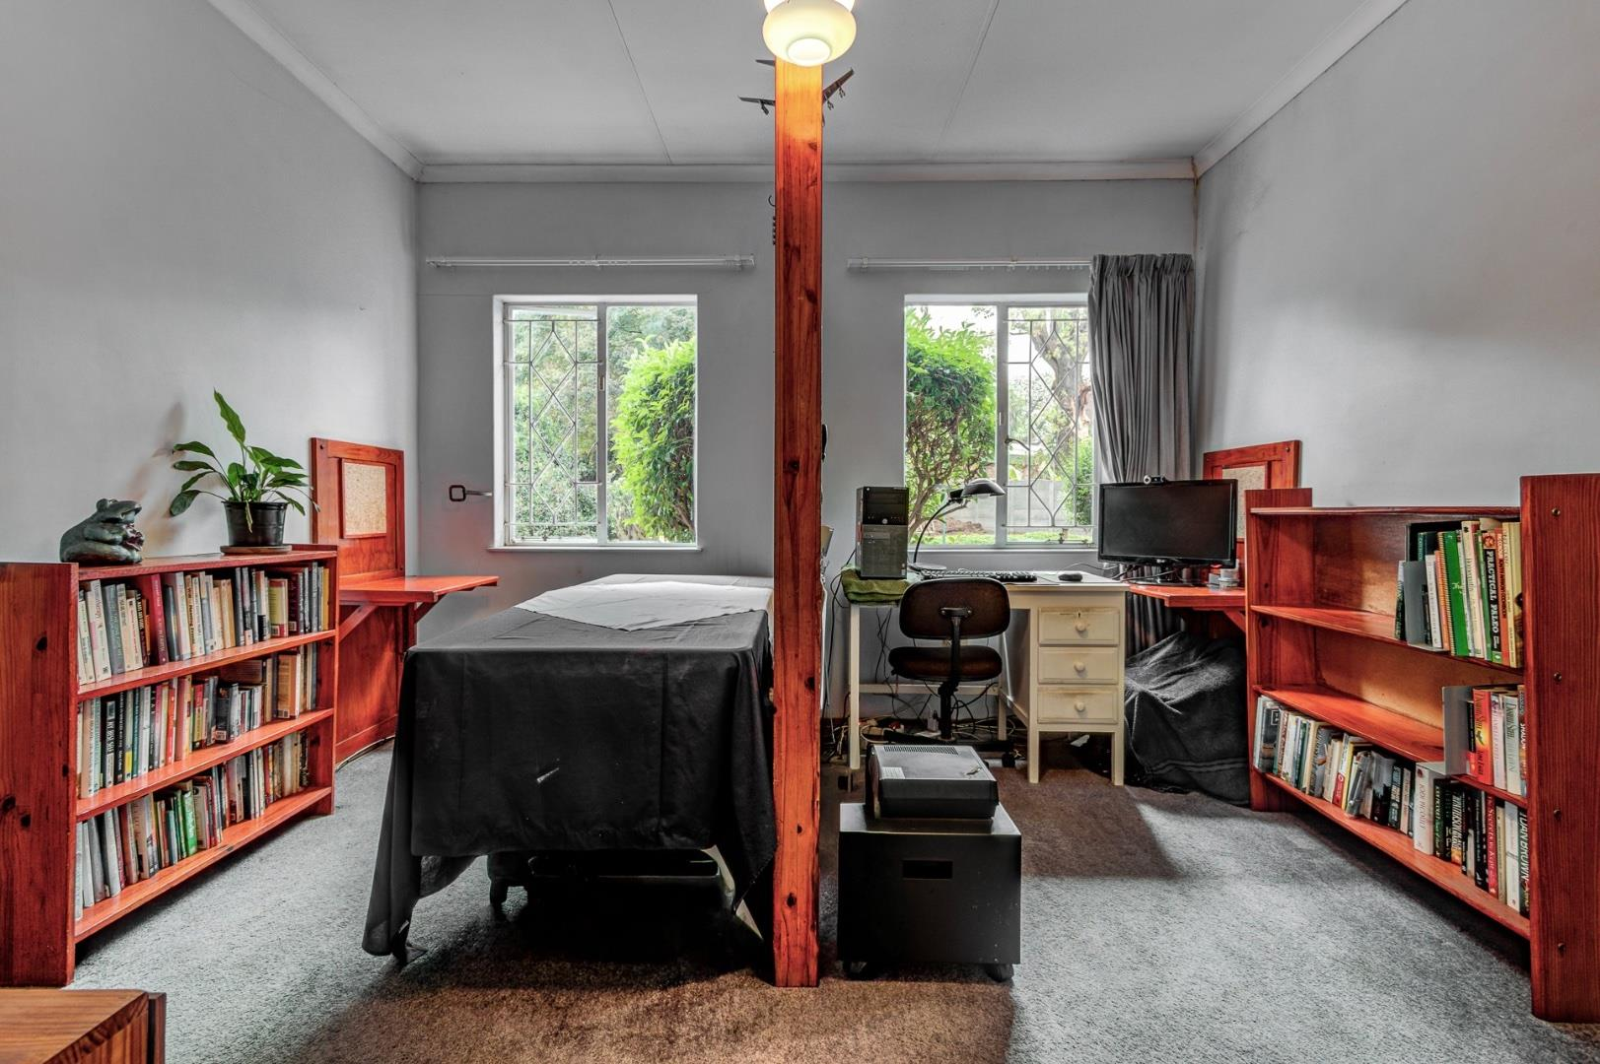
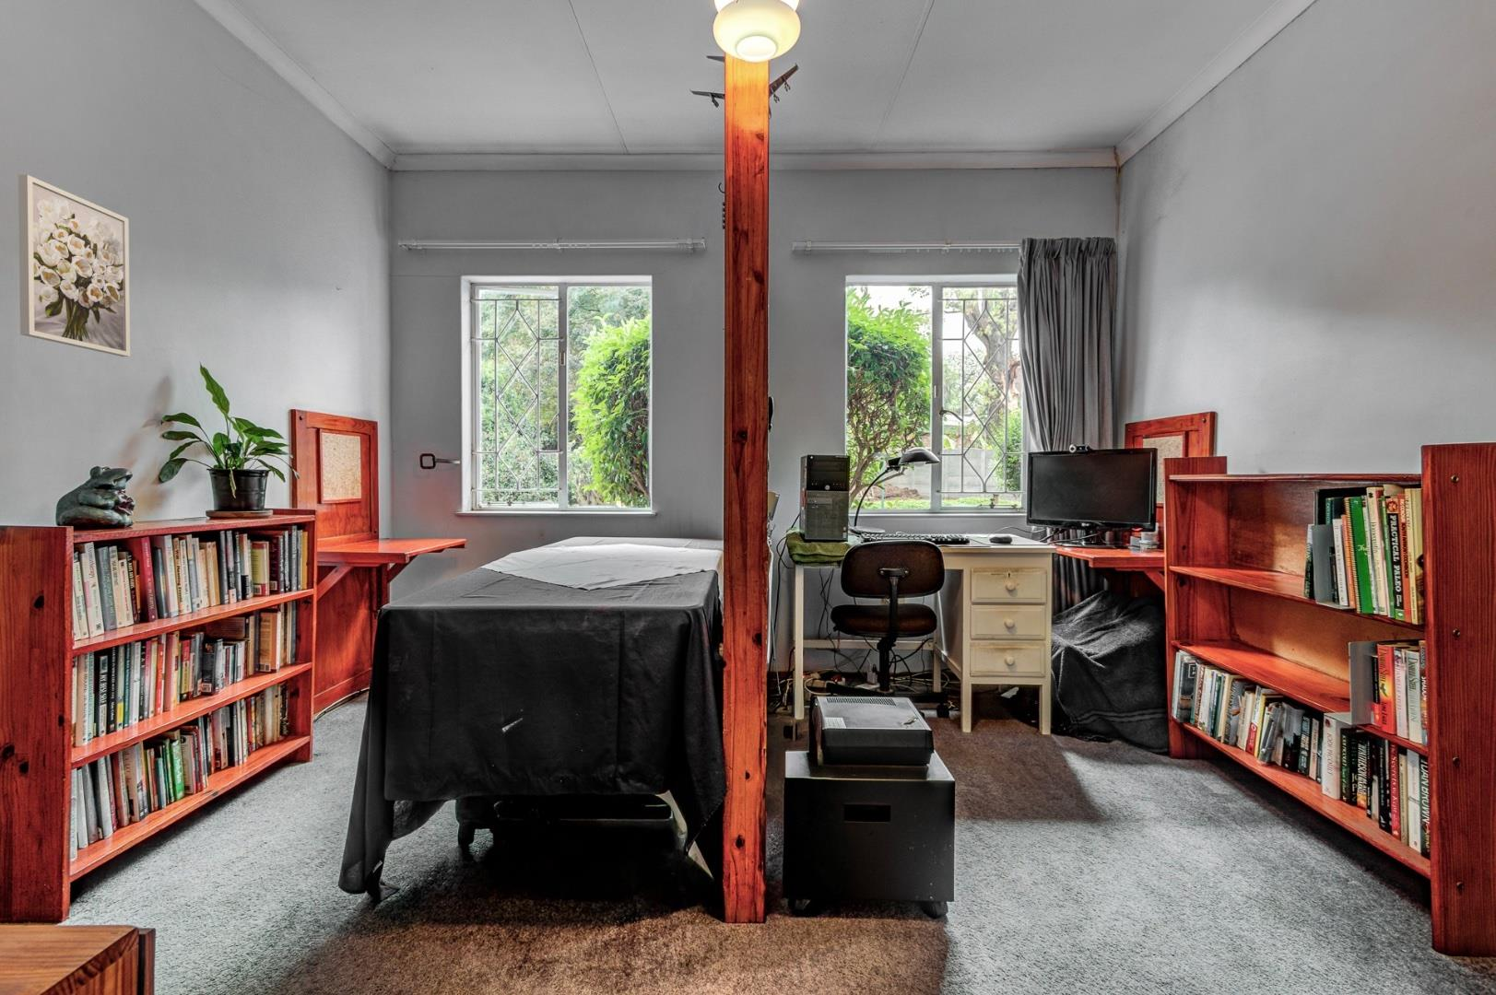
+ wall art (79, 272)
